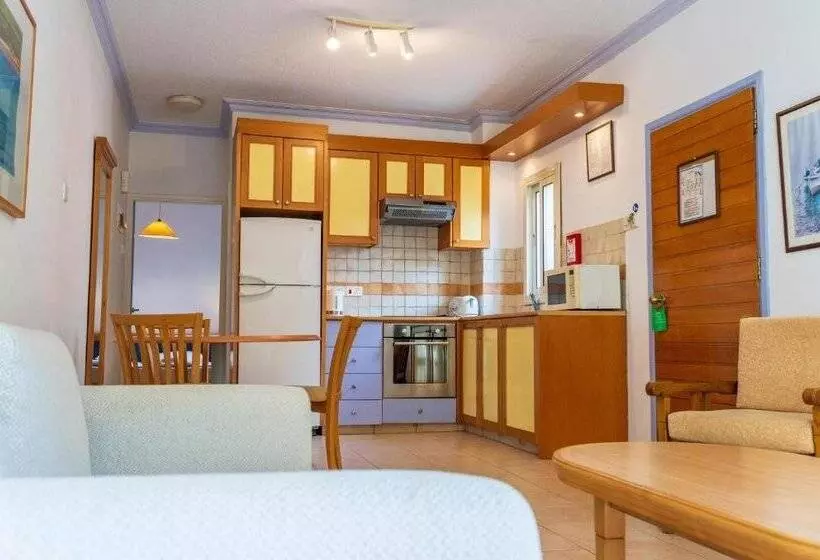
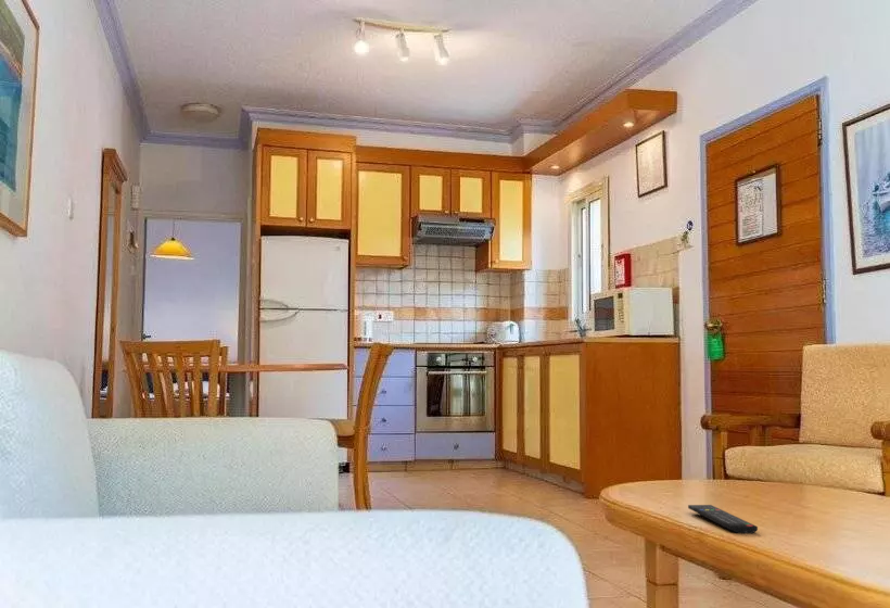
+ remote control (721, 518)
